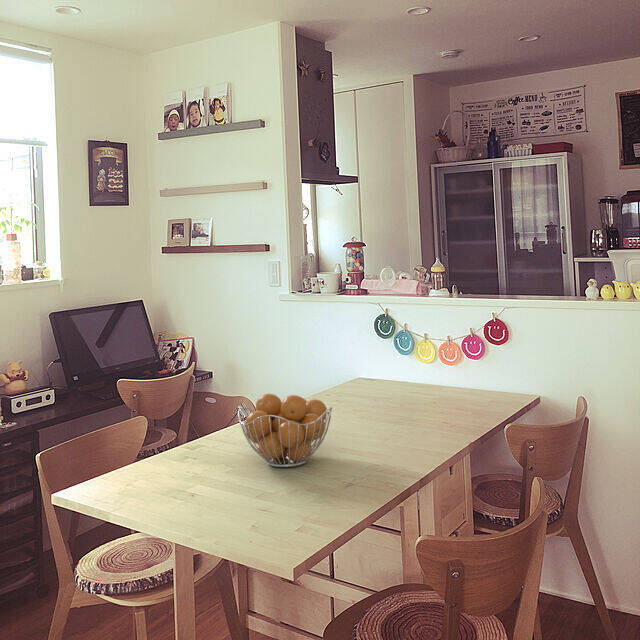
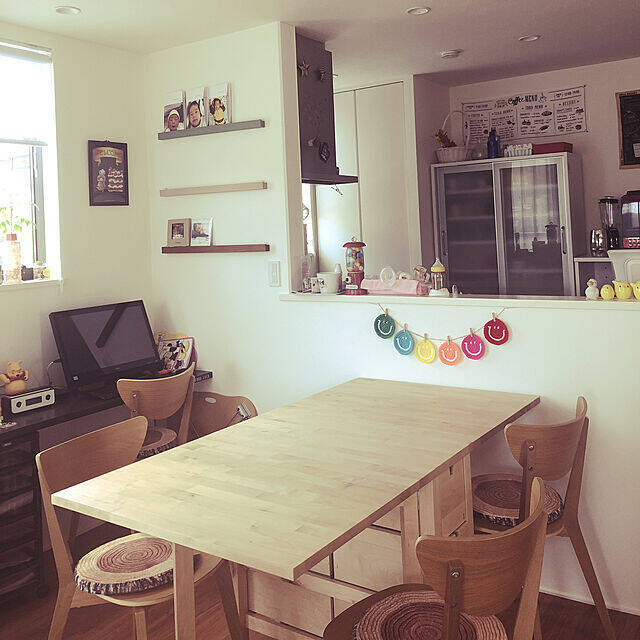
- fruit basket (285, 428)
